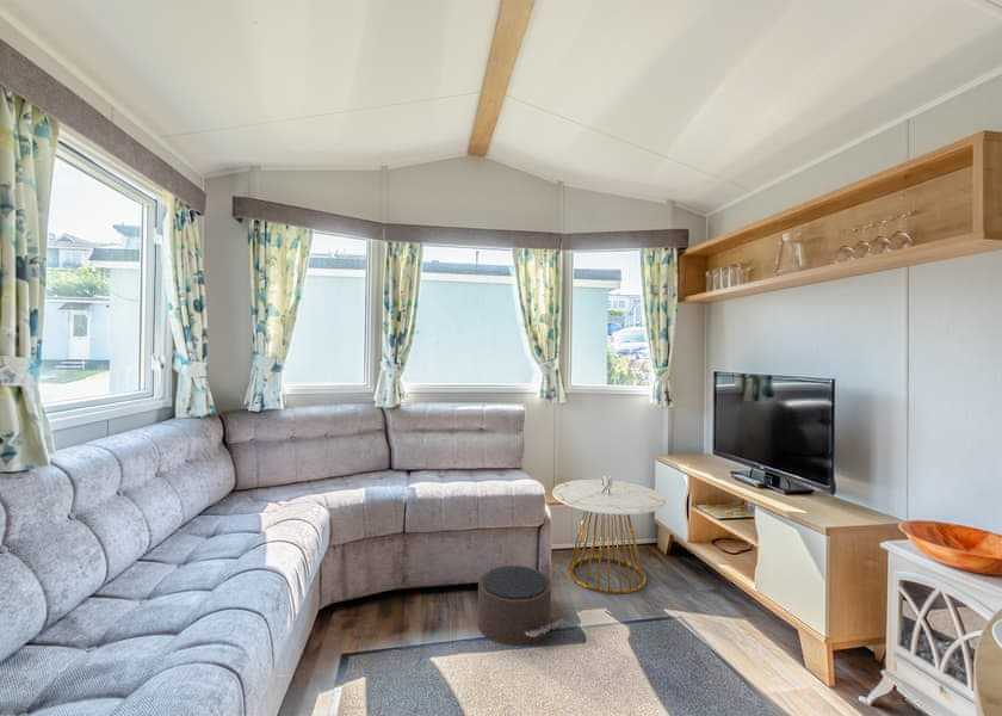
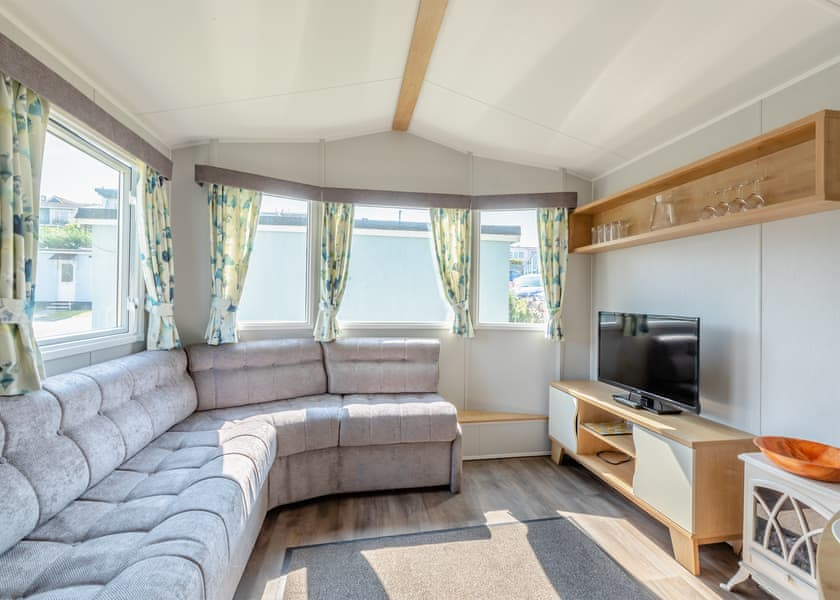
- pouf (519, 600)
- side table (608, 525)
